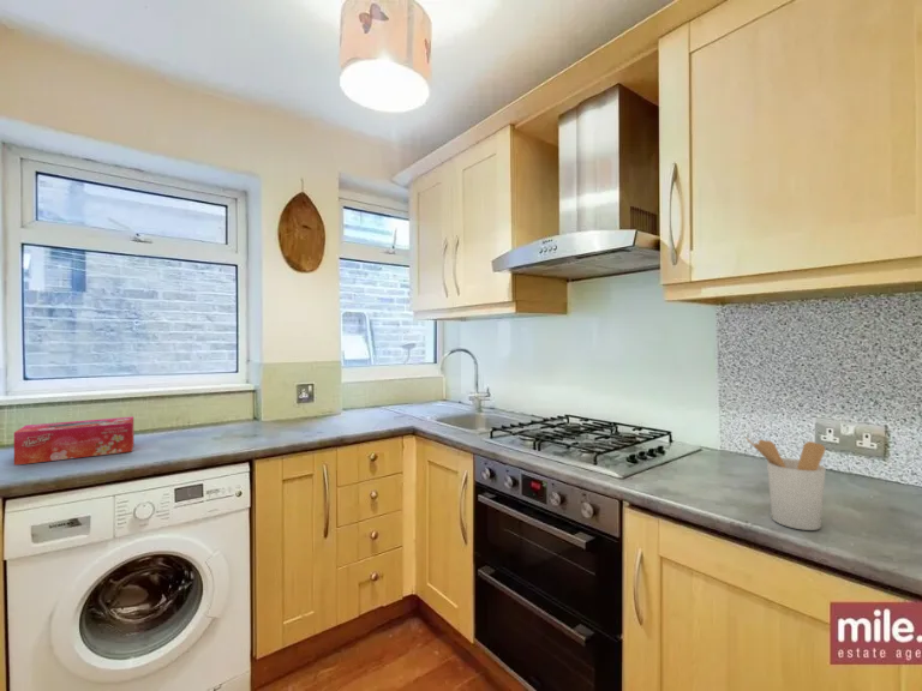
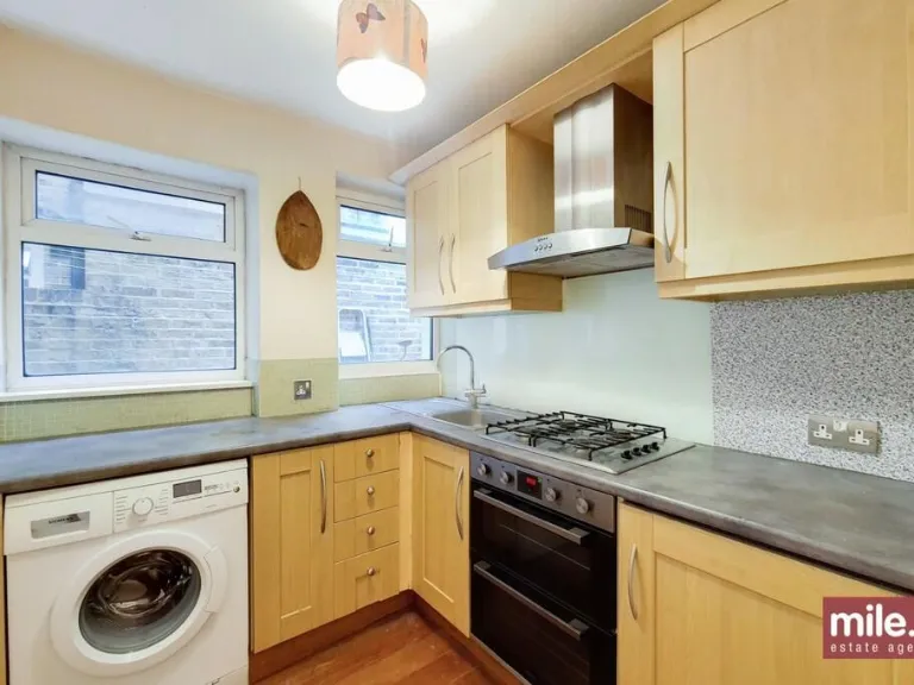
- utensil holder (783, 479)
- tissue box (79, 438)
